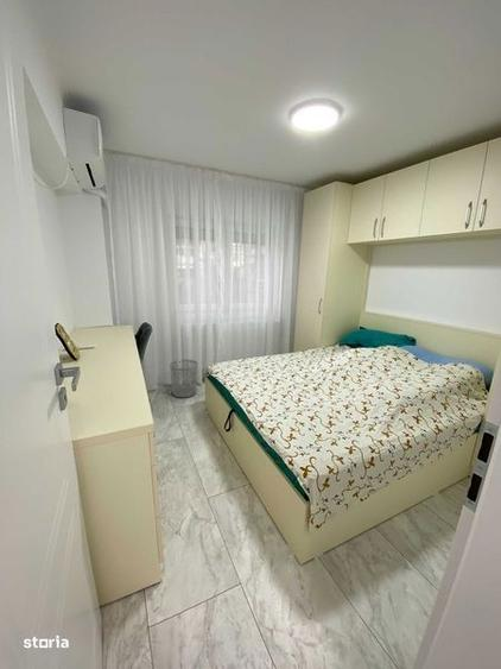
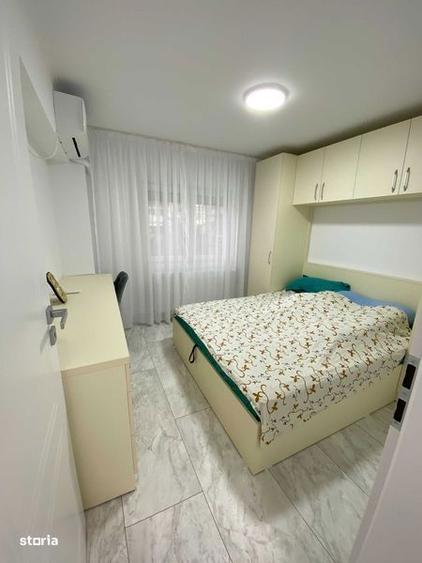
- waste bin (184, 377)
